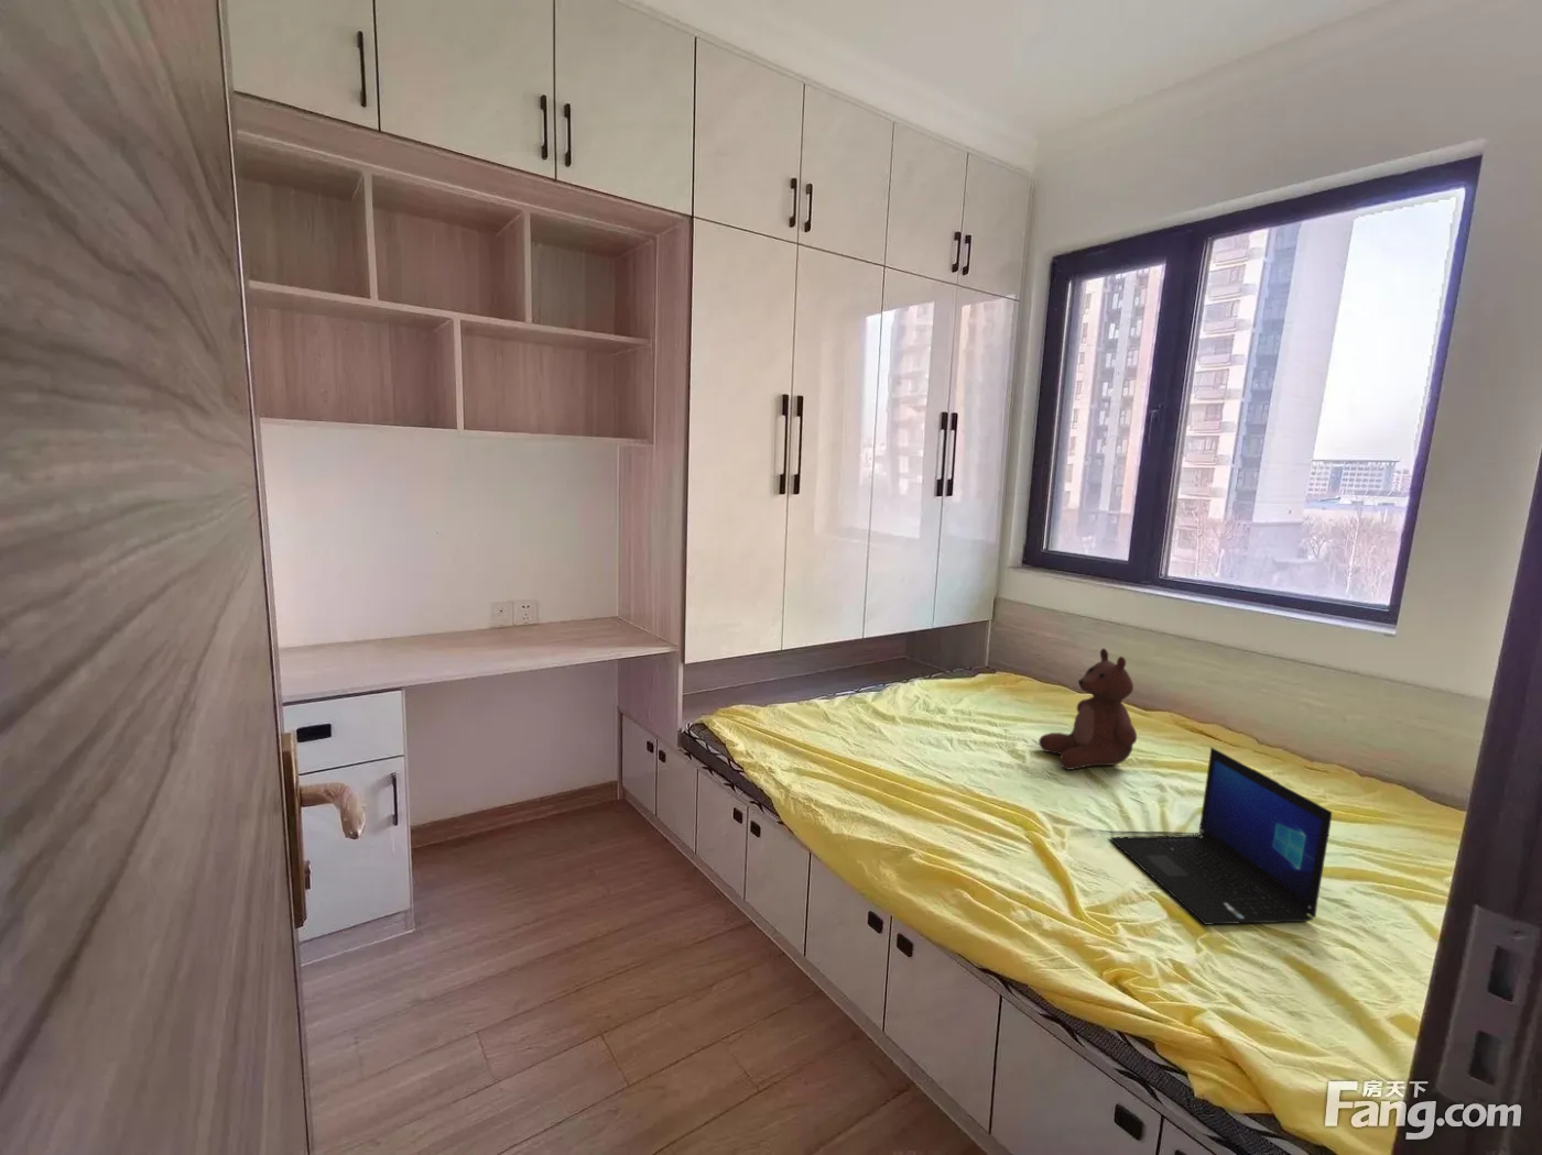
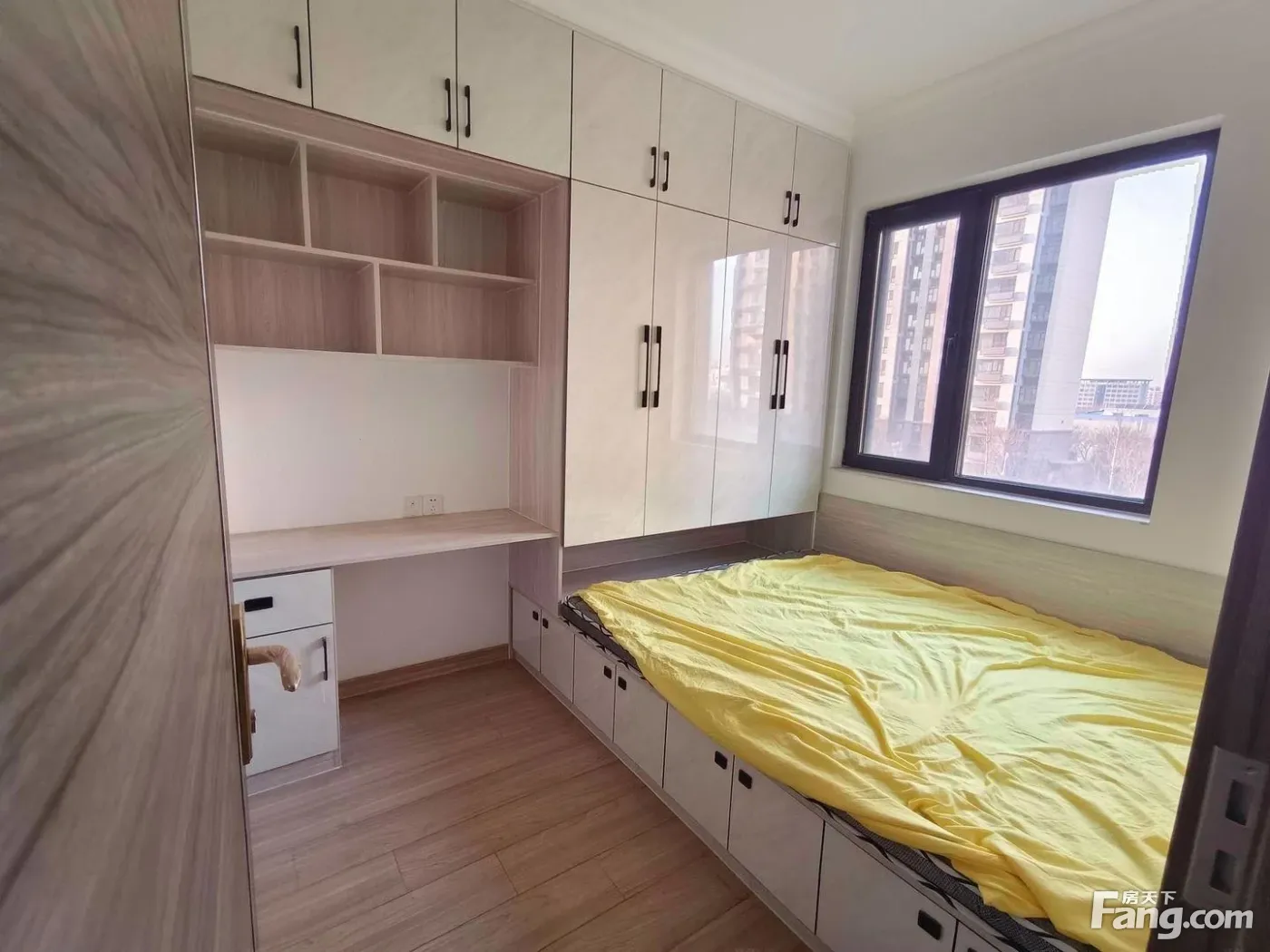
- teddy bear (1089, 706)
- laptop (1209, 827)
